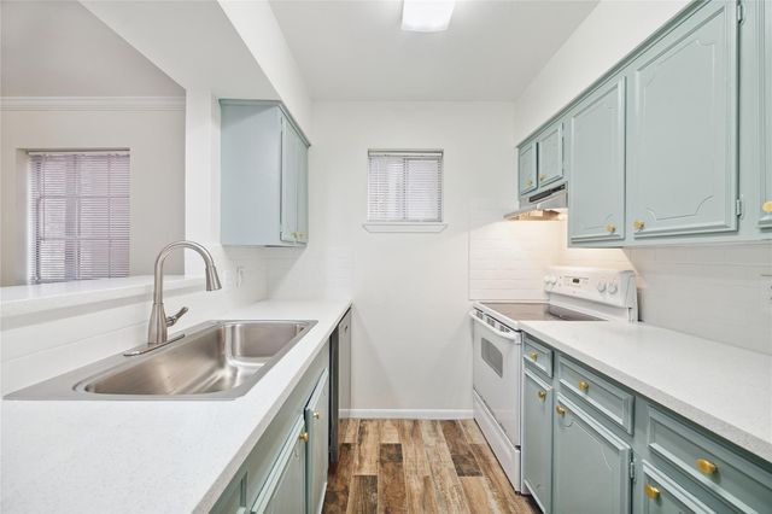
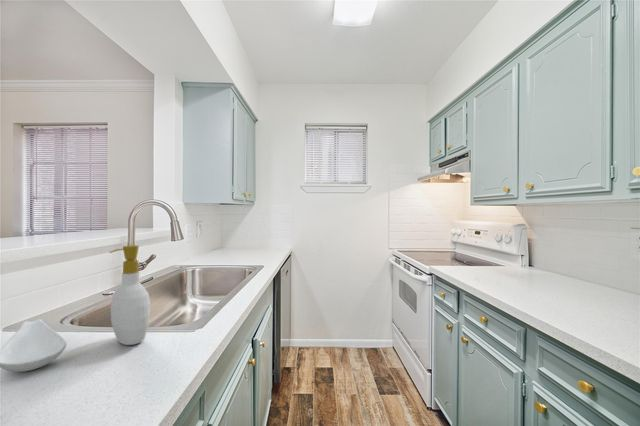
+ spoon rest (31, 342)
+ soap bottle (128, 293)
